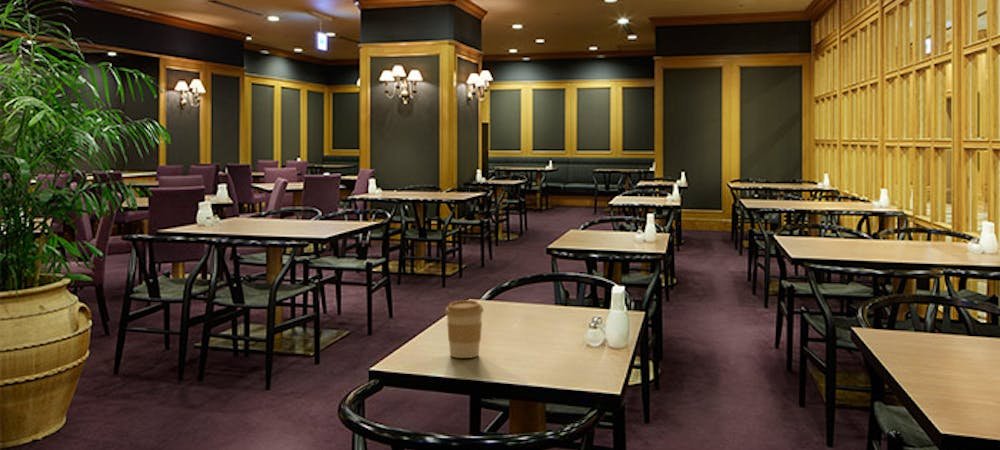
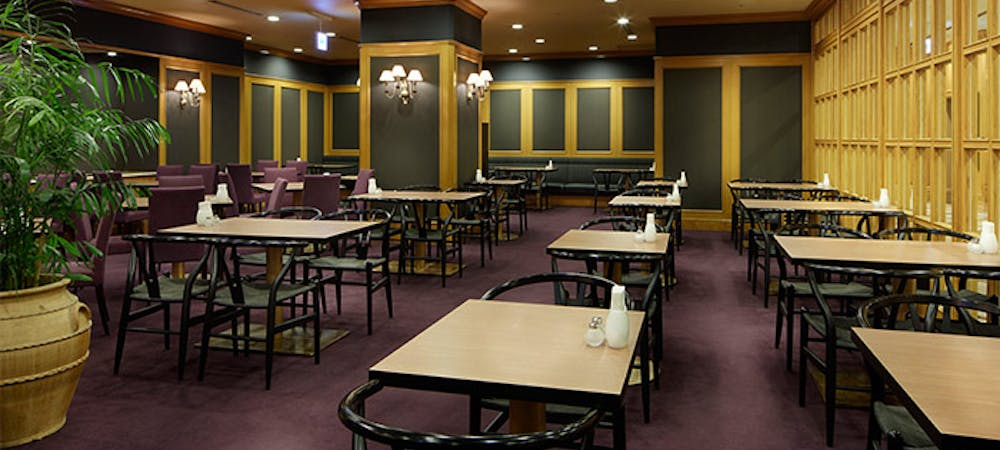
- coffee cup (464, 328)
